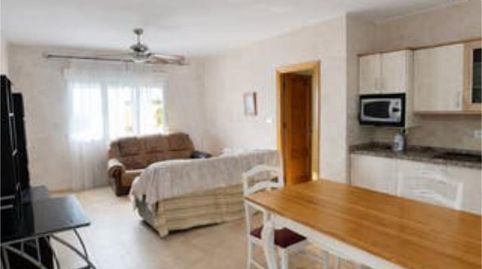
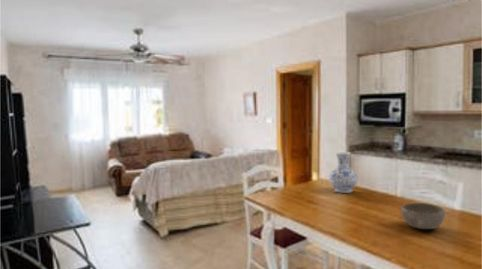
+ vase (343, 171)
+ bowl (422, 217)
